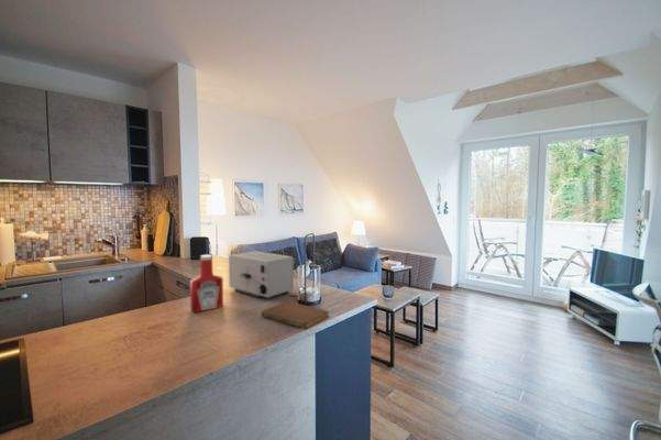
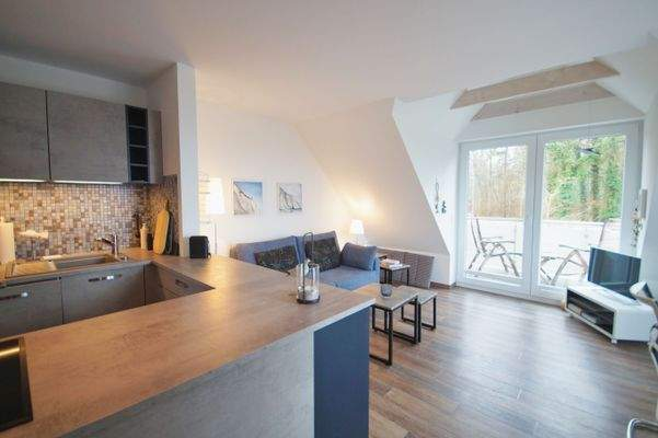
- toaster (258, 273)
- soap bottle (207, 282)
- notebook (295, 314)
